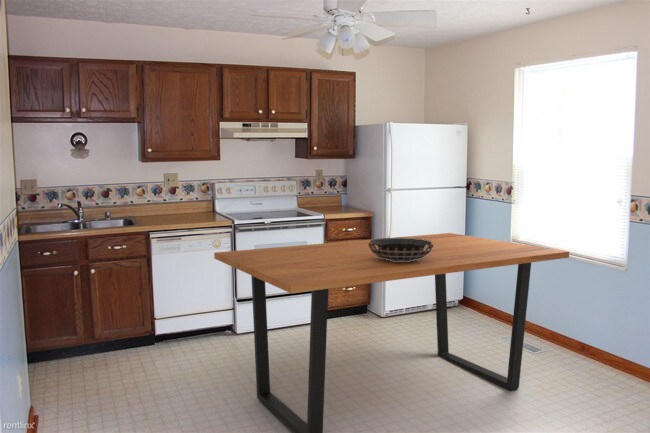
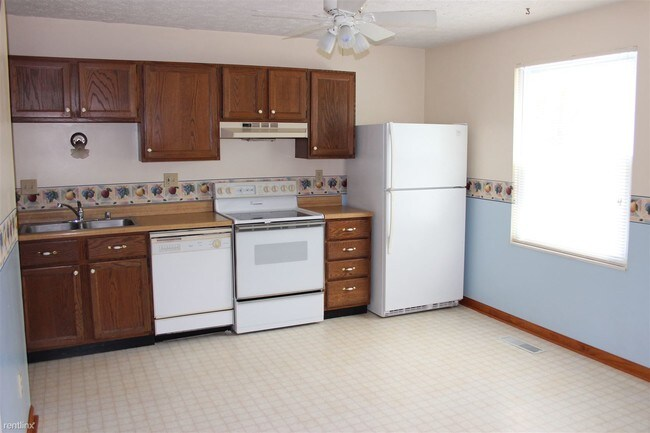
- decorative bowl (401, 250)
- dining table (383, 281)
